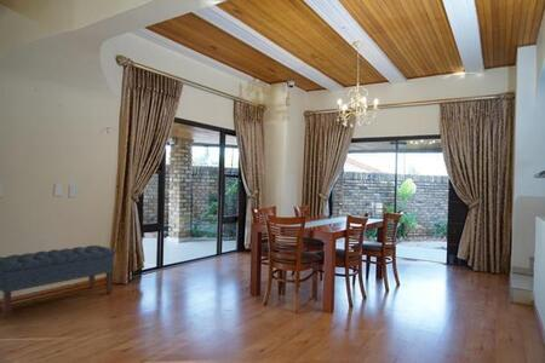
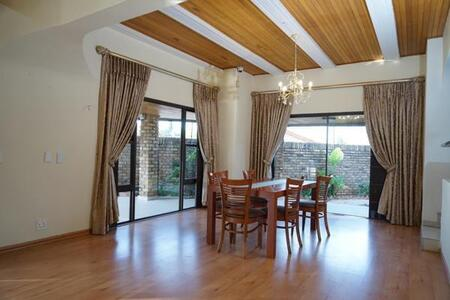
- bench (54, 276)
